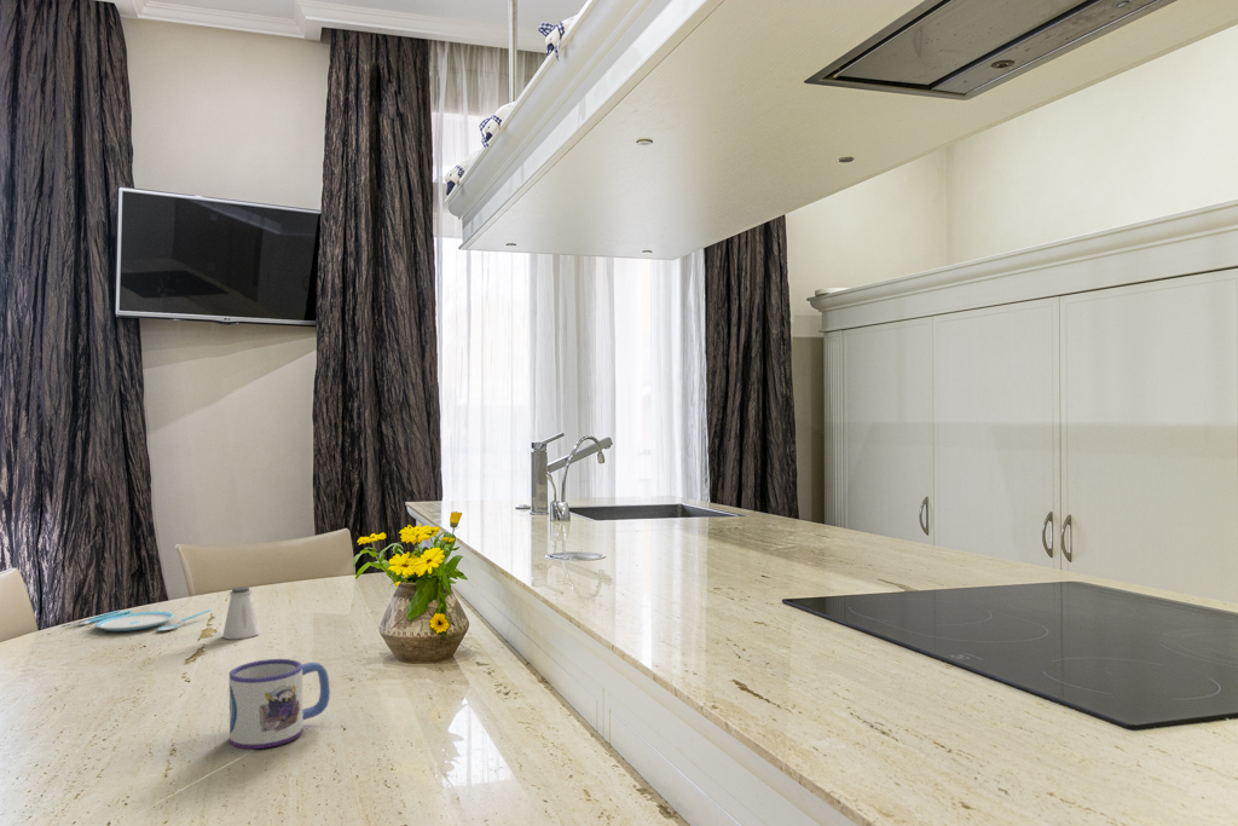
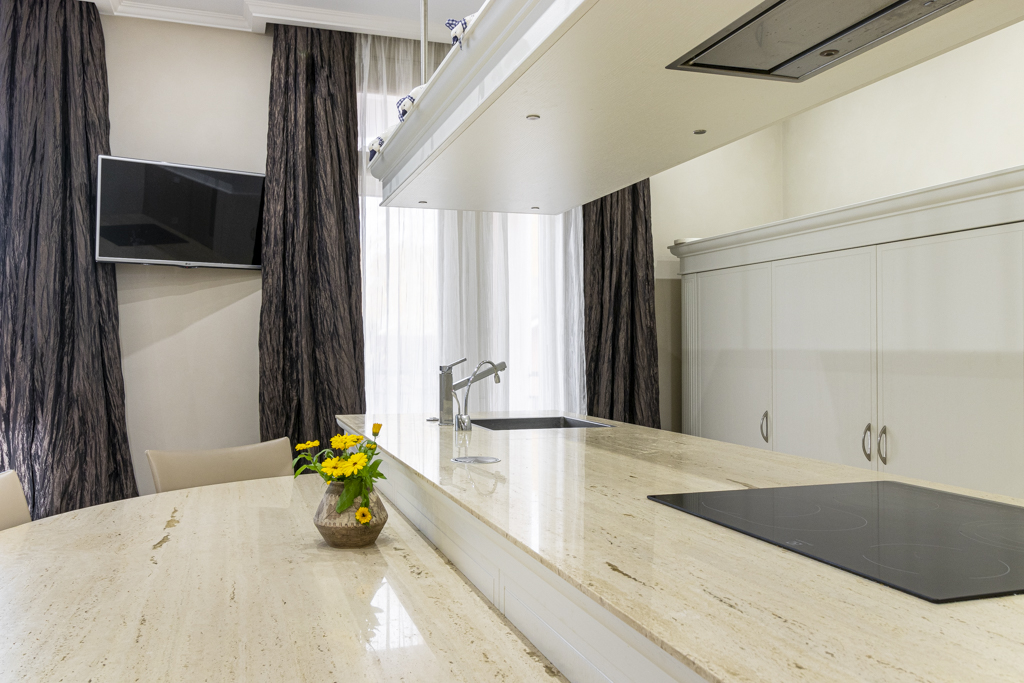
- mug (280, 698)
- saltshaker (241, 611)
- plate (135, 618)
